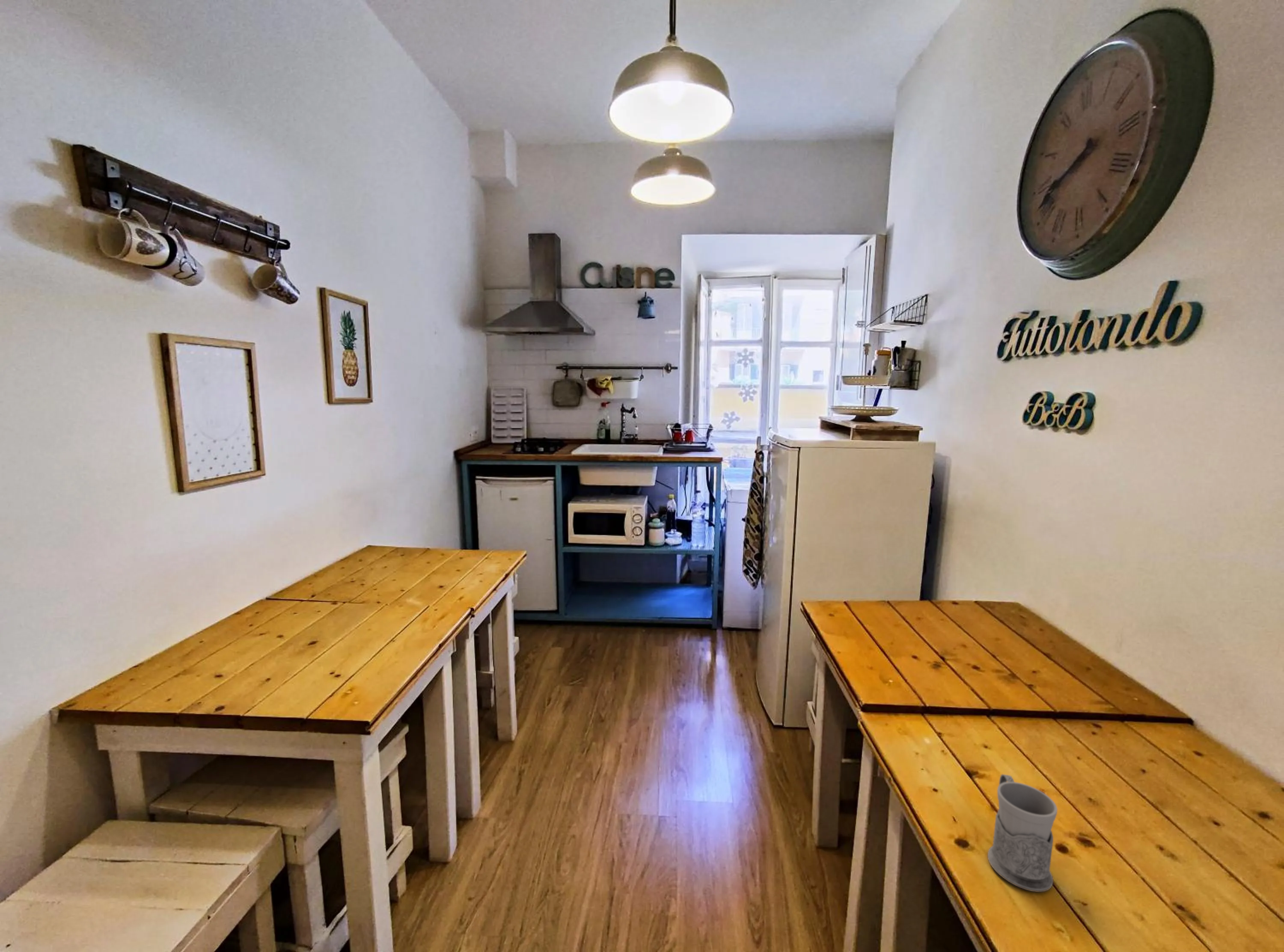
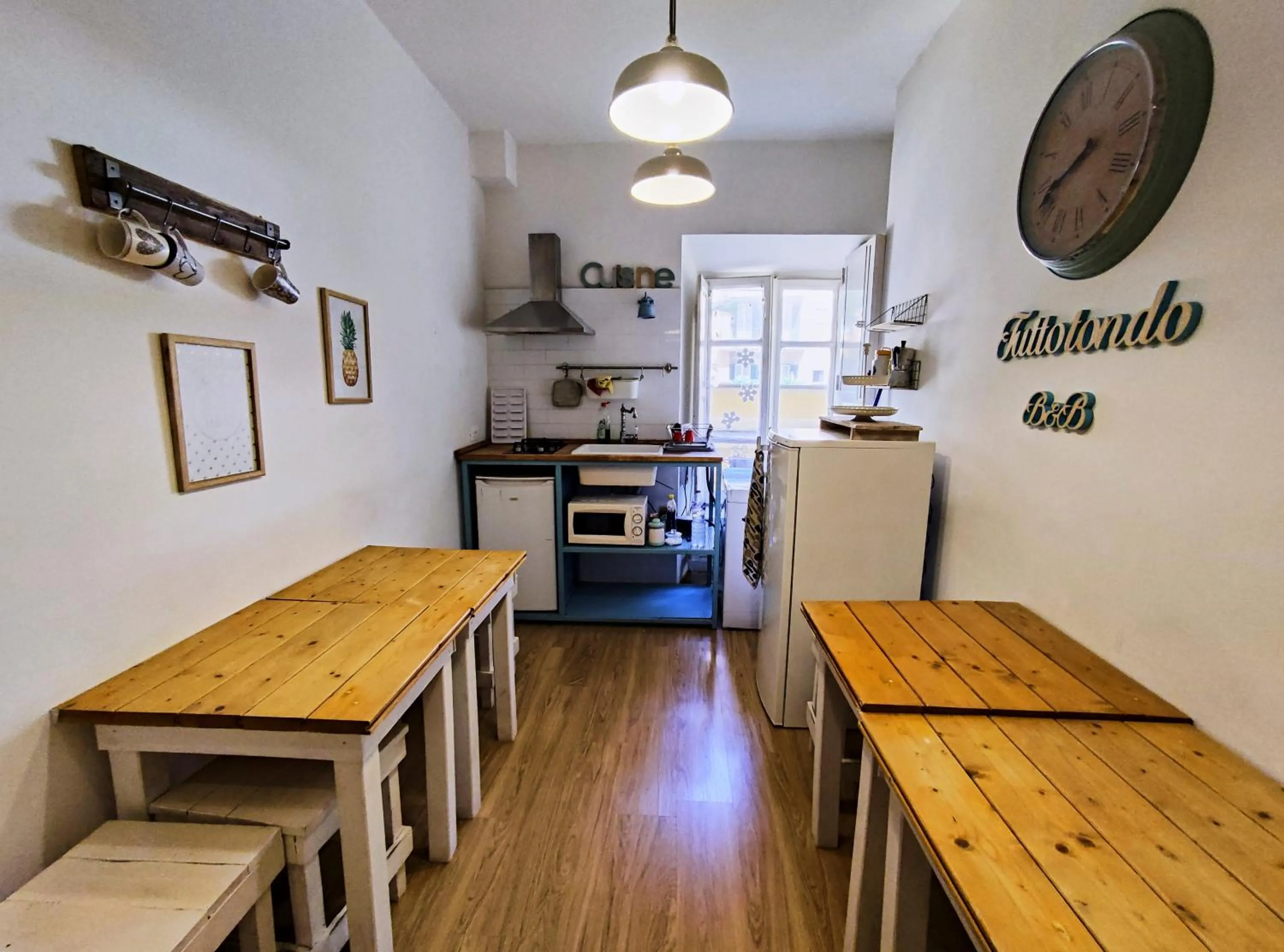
- mug (1017, 821)
